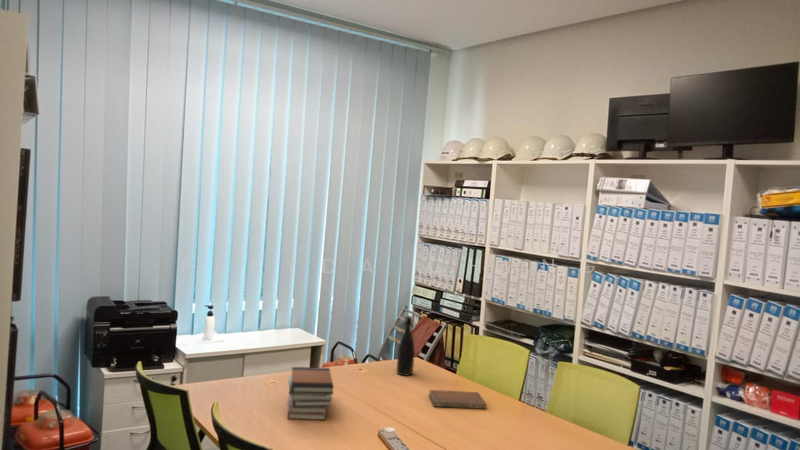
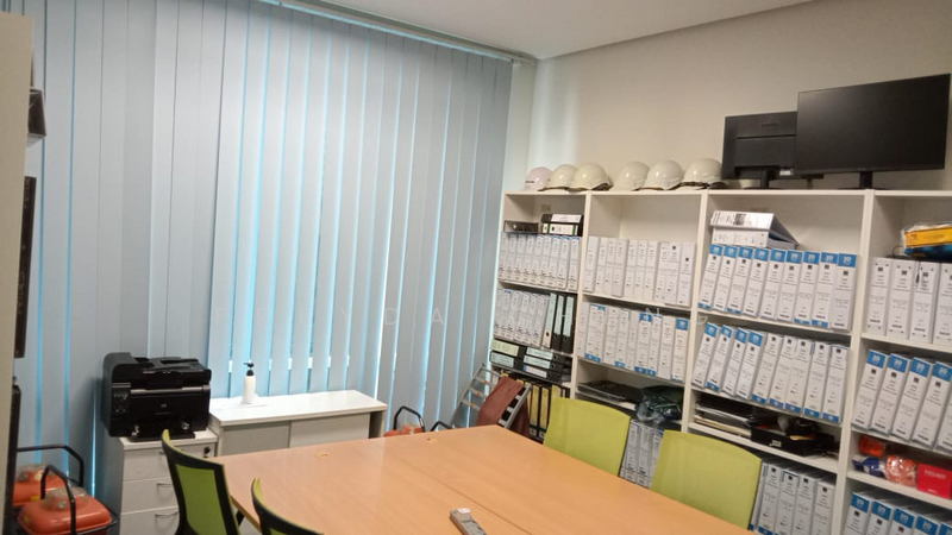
- notebook (456, 399)
- book stack (309, 392)
- bottle (406, 344)
